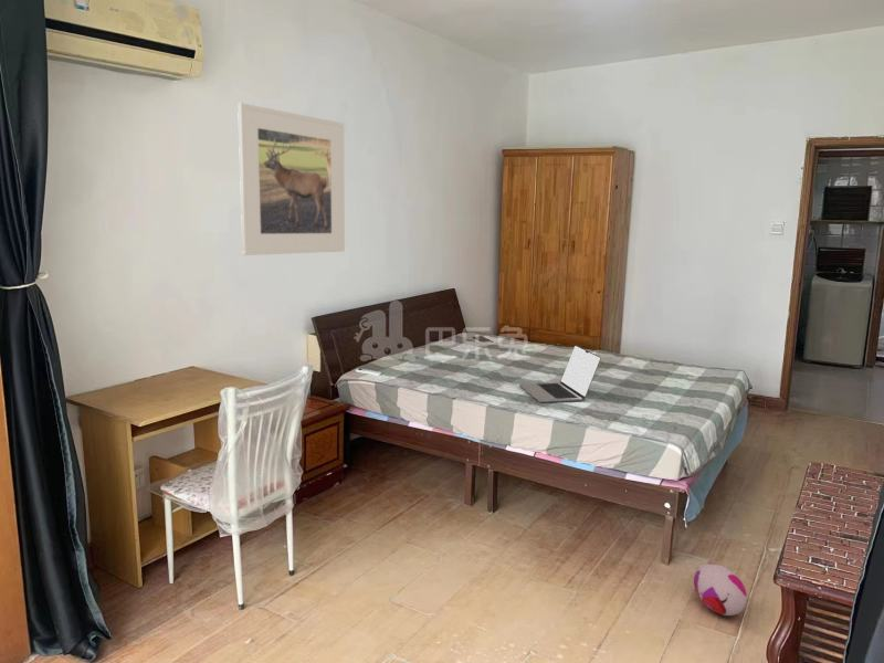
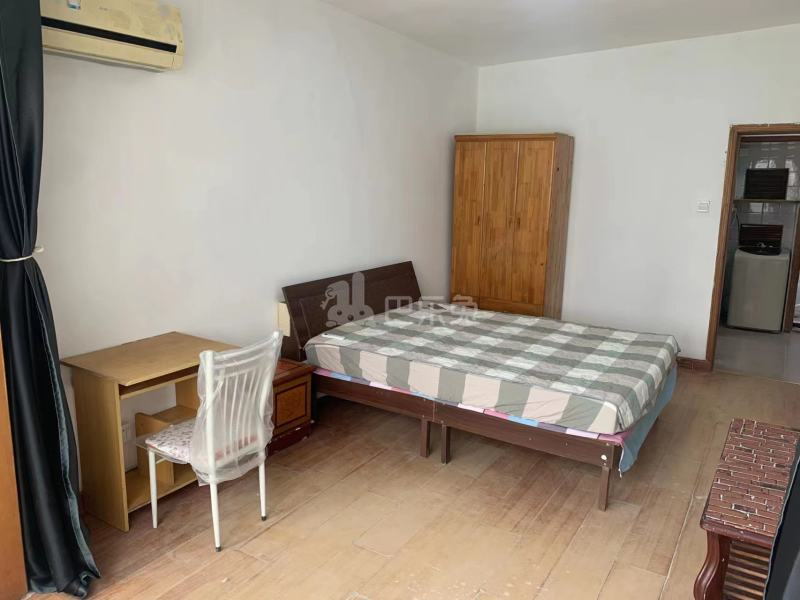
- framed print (296, 185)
- plush toy (719, 588)
- laptop (564, 372)
